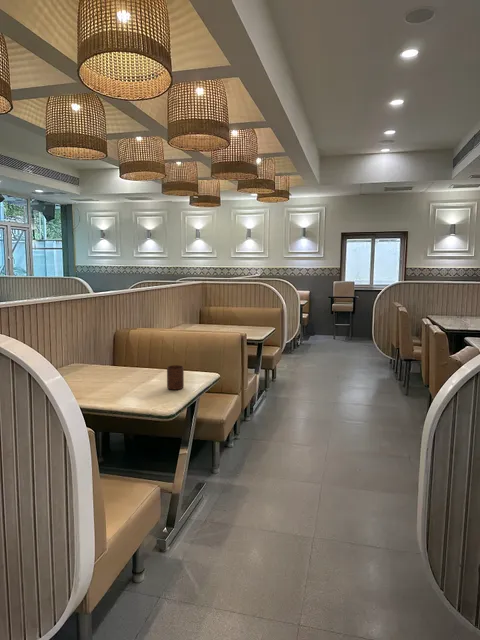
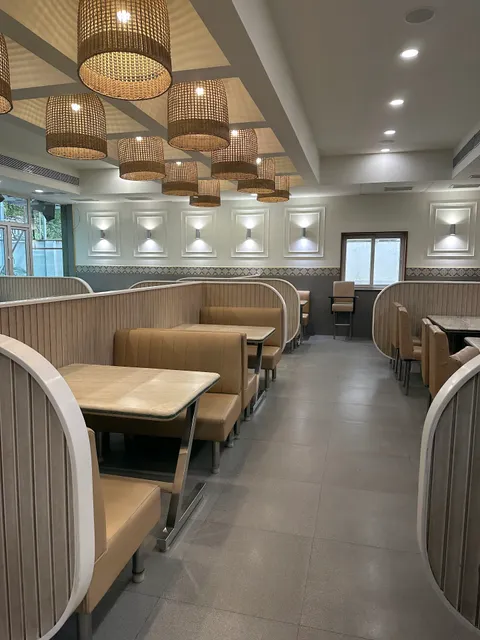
- cup (174, 376)
